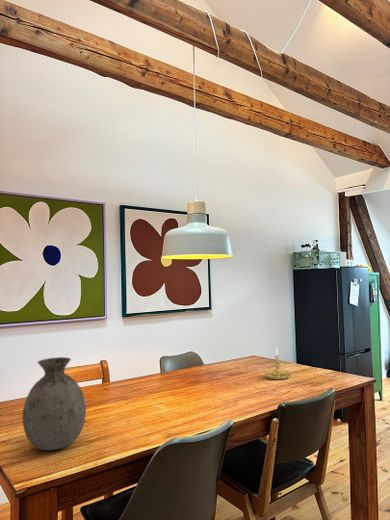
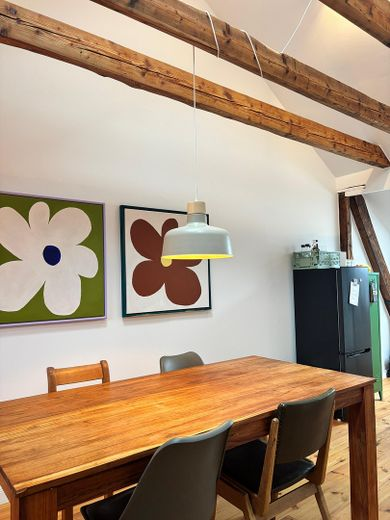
- candle holder (275, 362)
- vase (54, 402)
